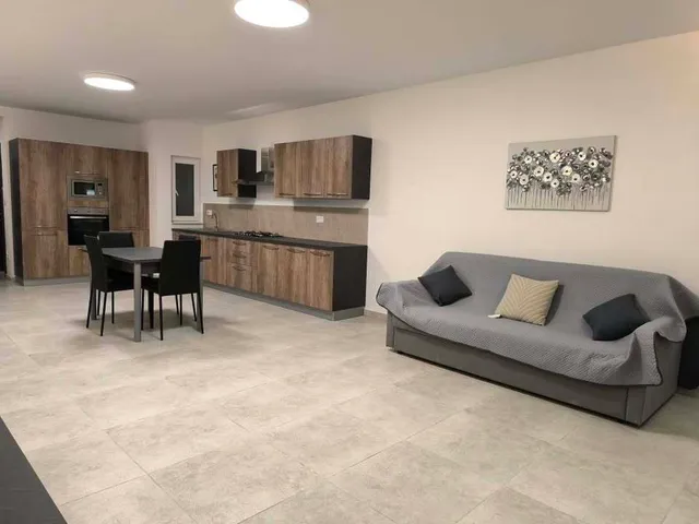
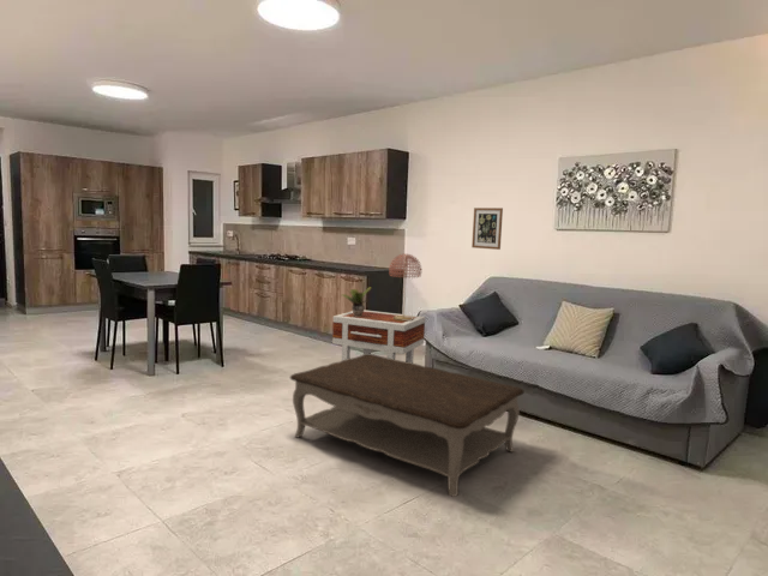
+ coffee table (403, 412)
+ table lamp (404, 286)
+ potted plant (358, 301)
+ side table (377, 349)
+ wall art (486, 228)
